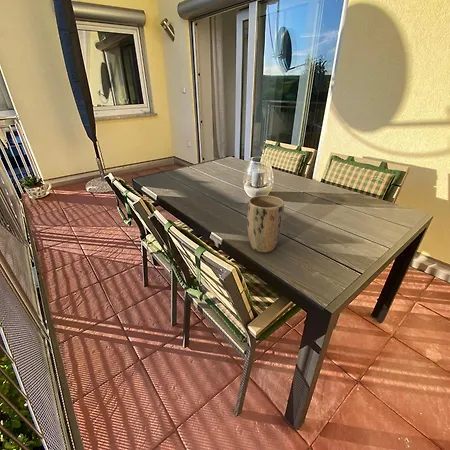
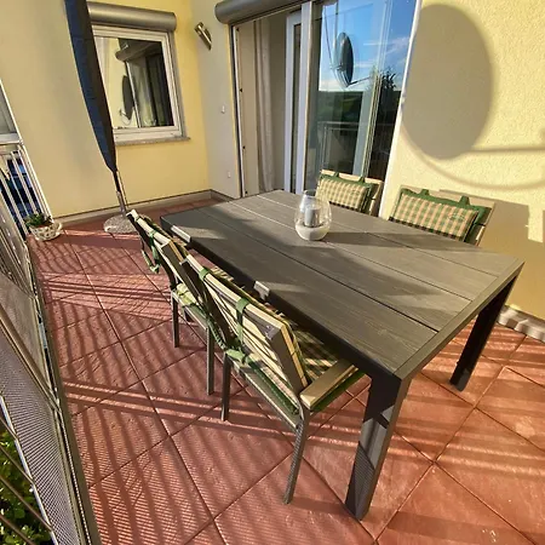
- plant pot (264, 224)
